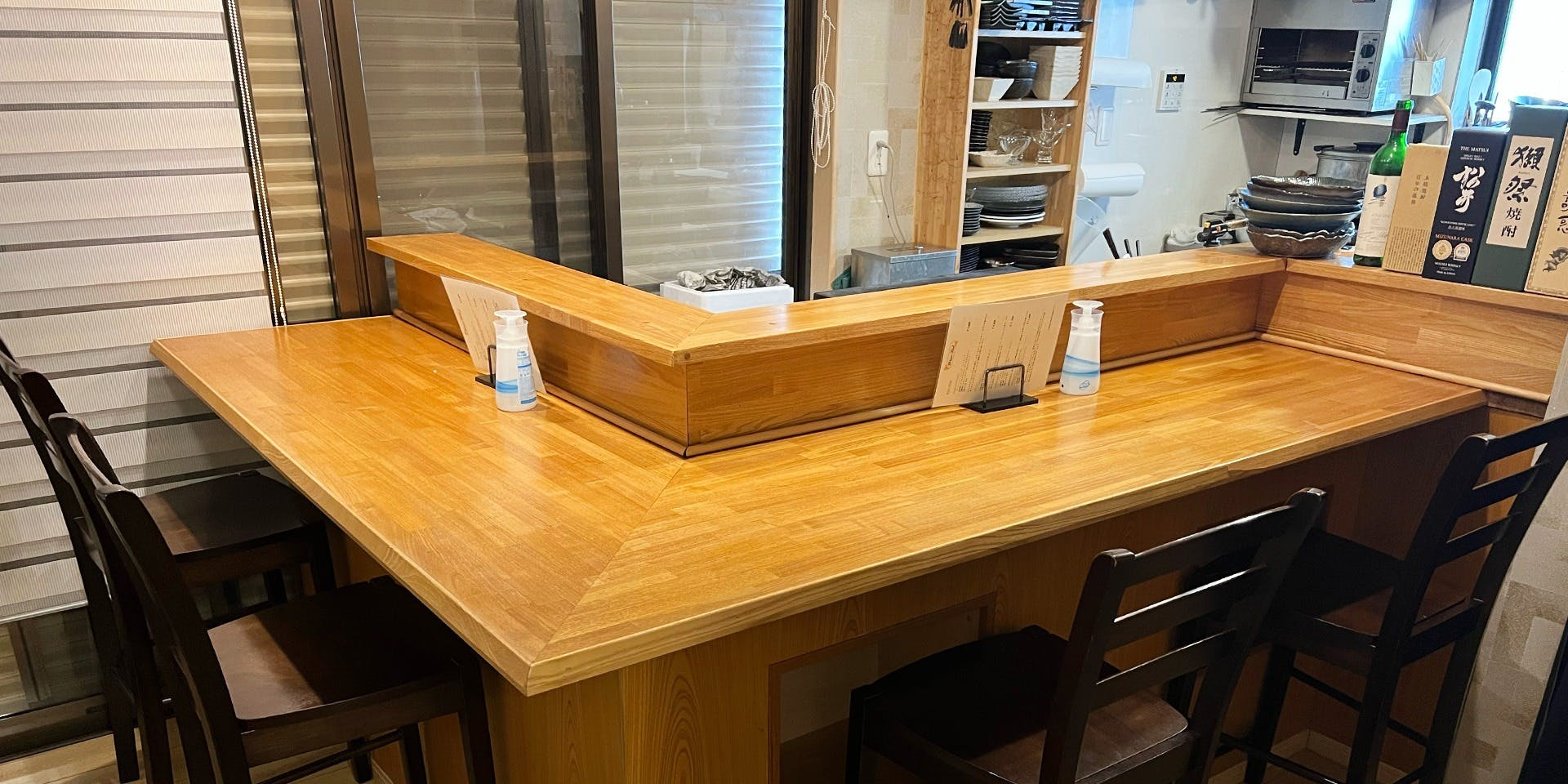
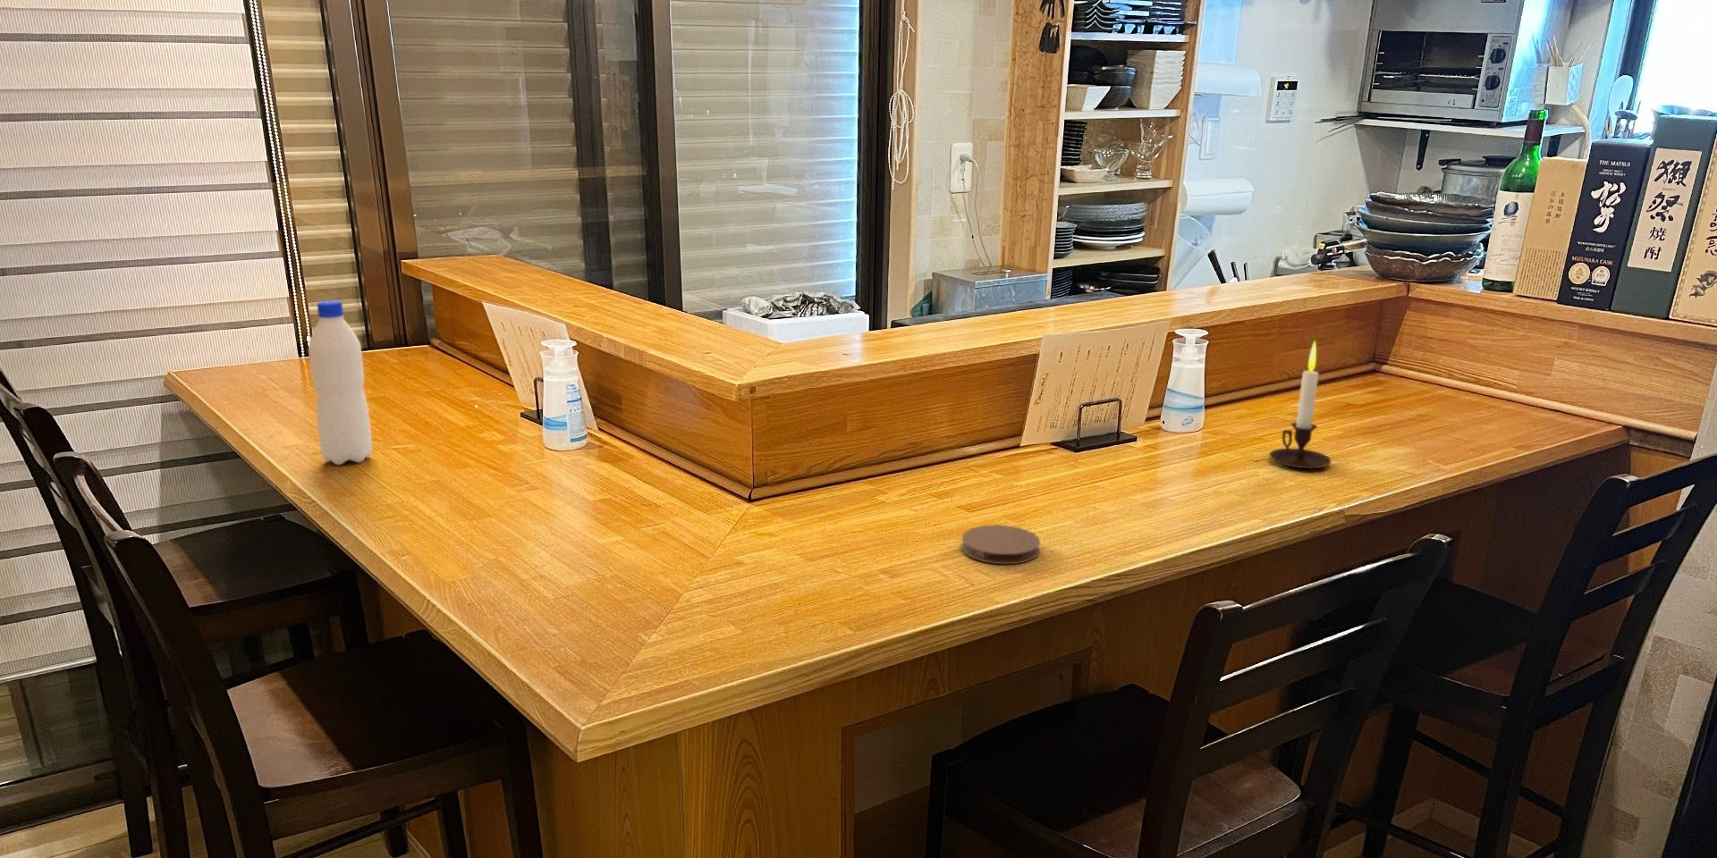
+ candle (1304, 401)
+ water bottle (338, 382)
+ coaster (1000, 544)
